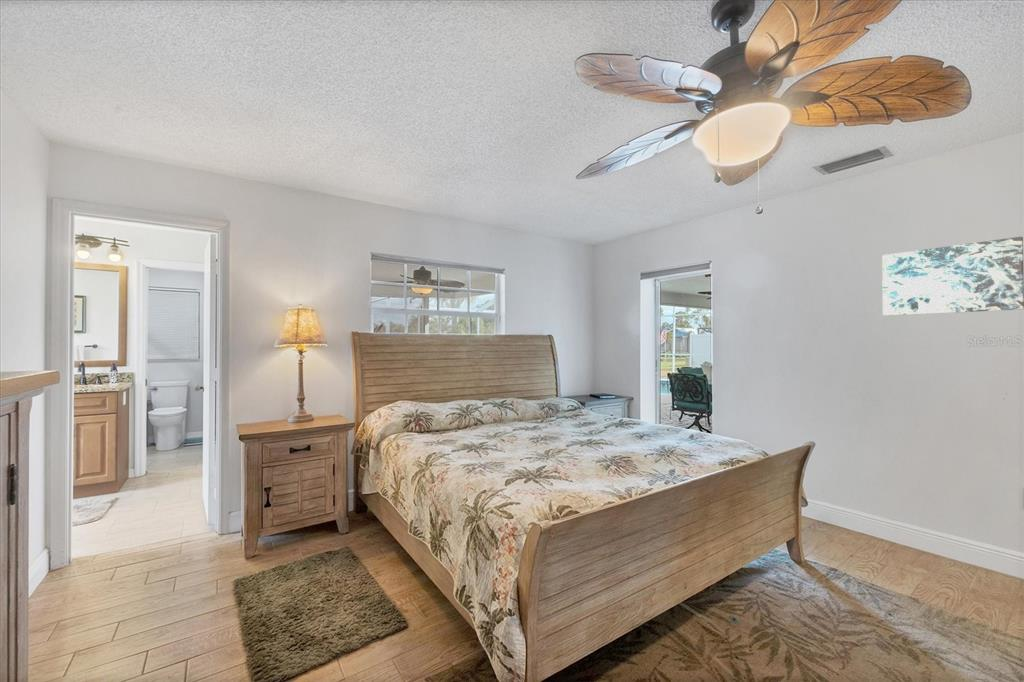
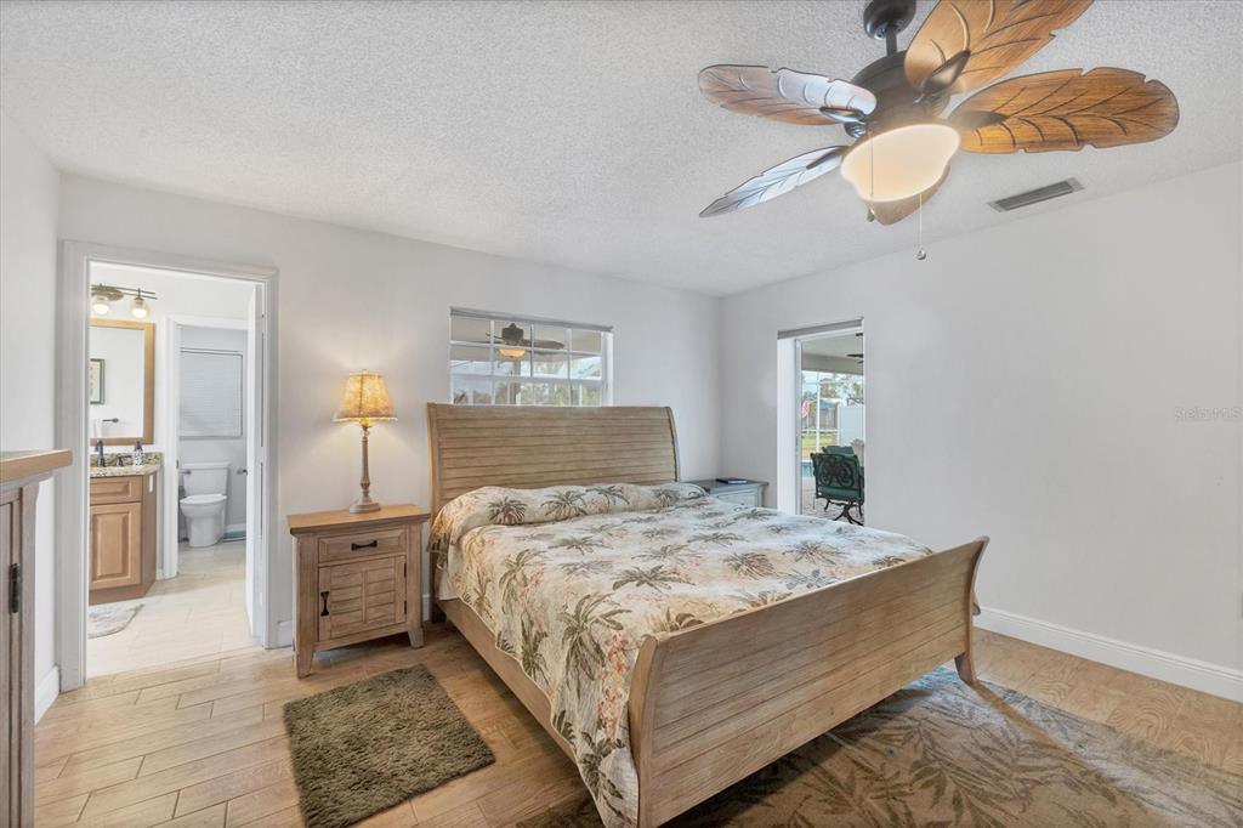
- wall art (946, 279)
